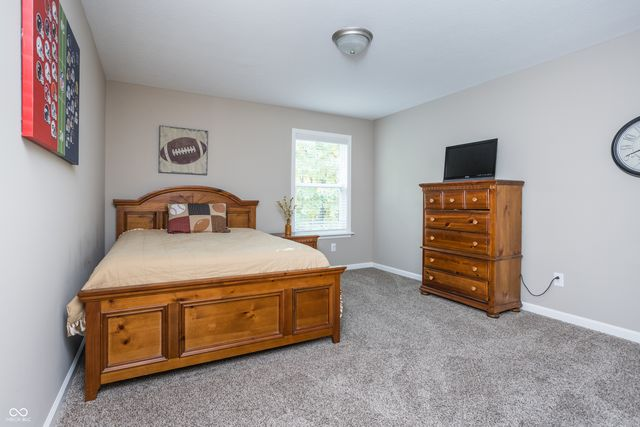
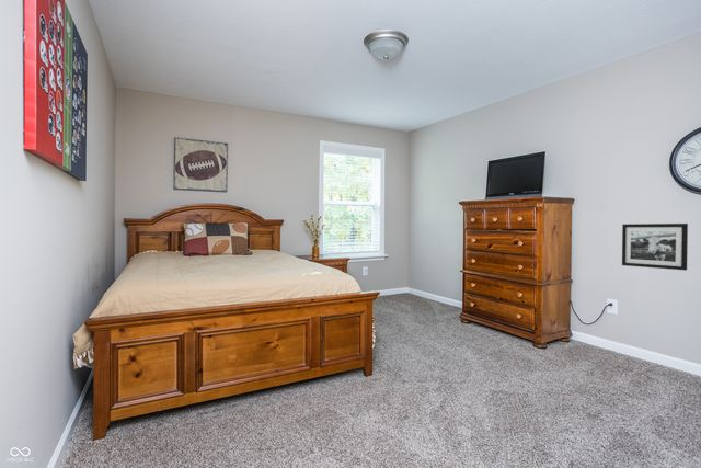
+ picture frame (653, 246)
